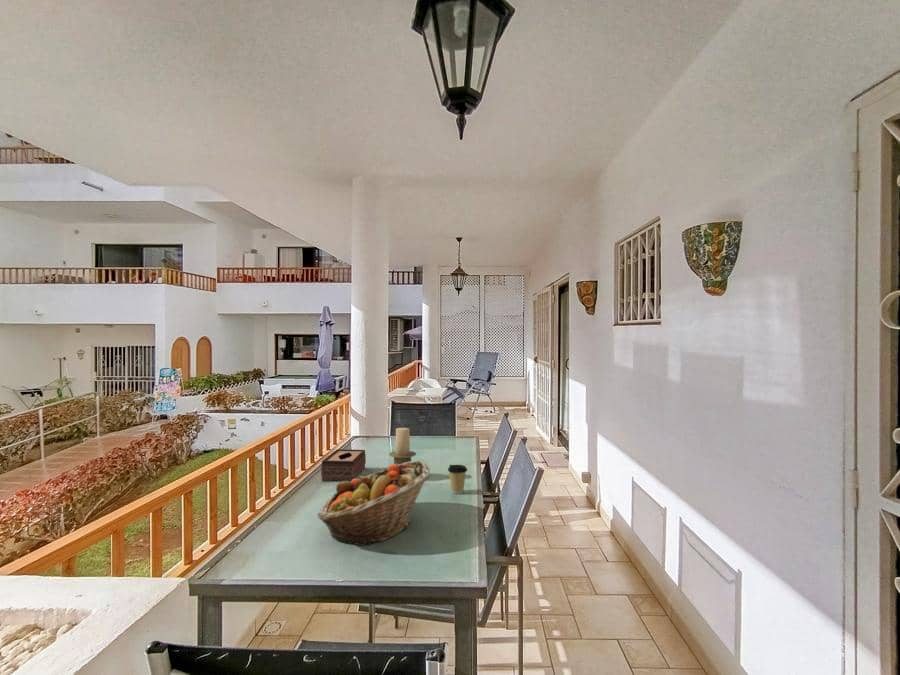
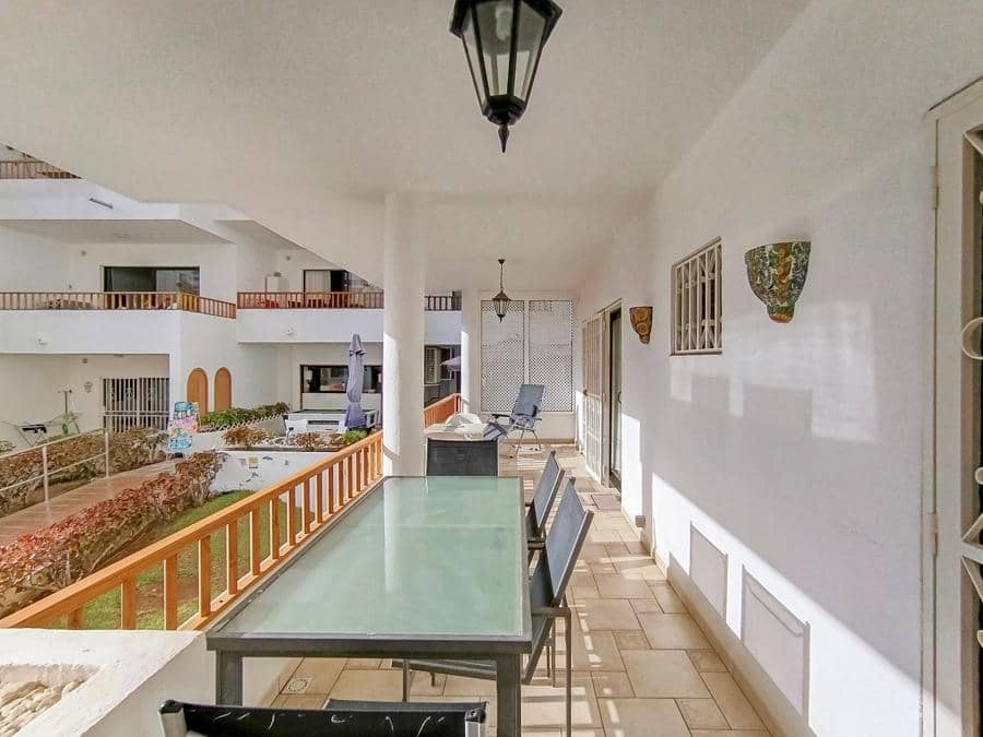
- tissue box (344, 464)
- fruit basket (376, 497)
- candle holder (402, 452)
- coffee cup (457, 478)
